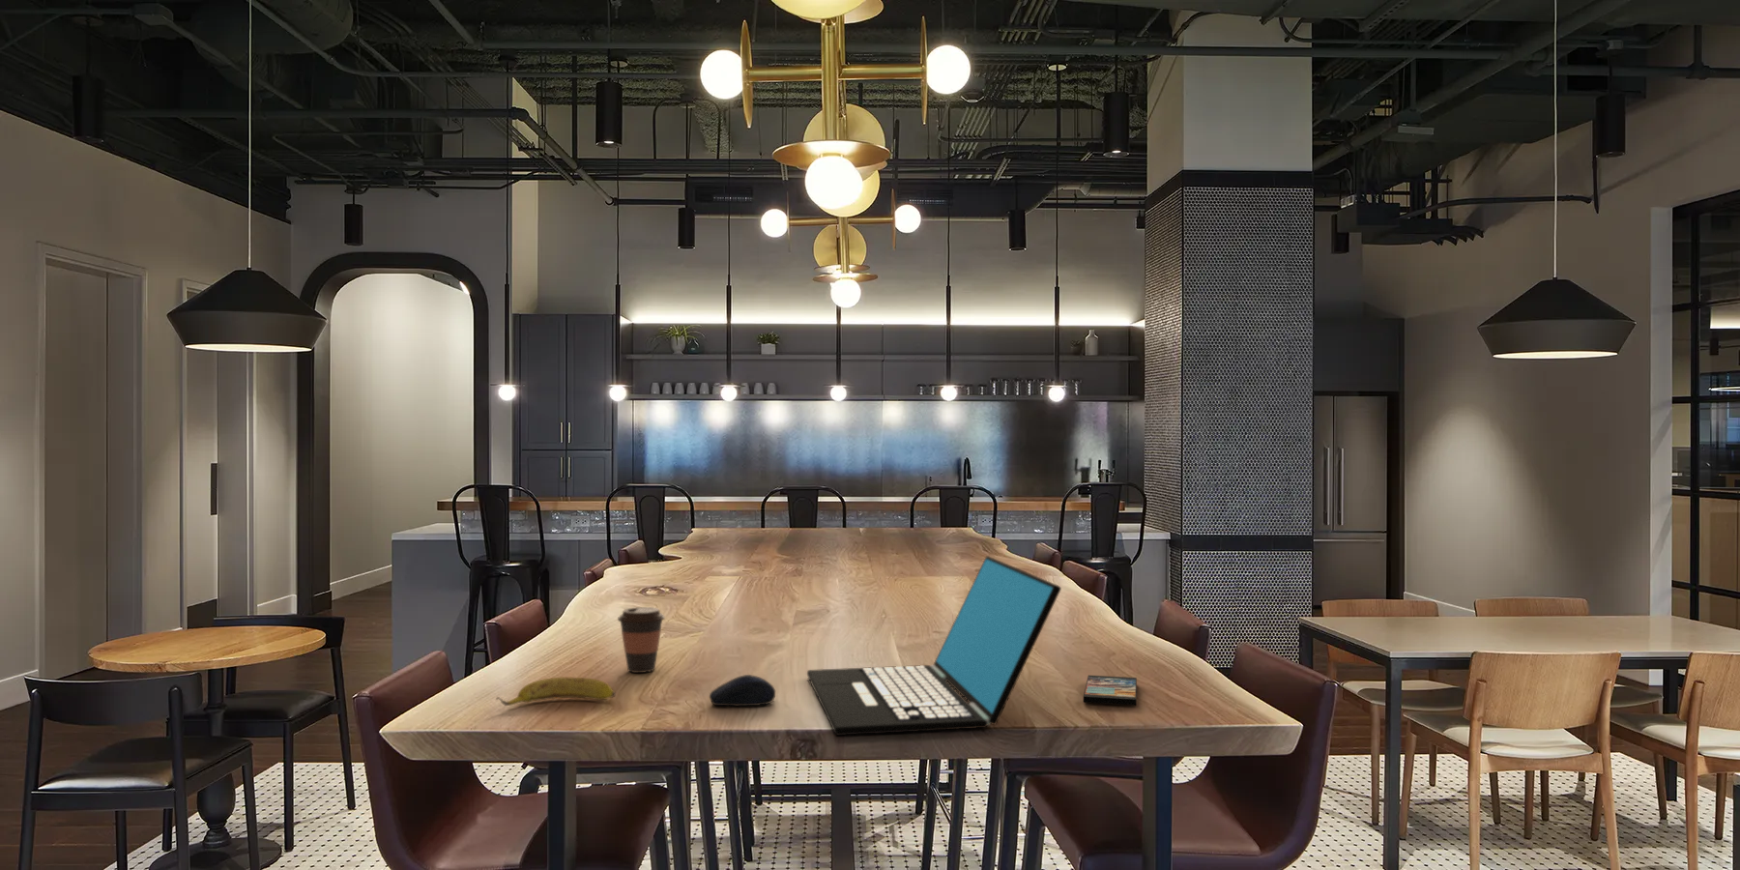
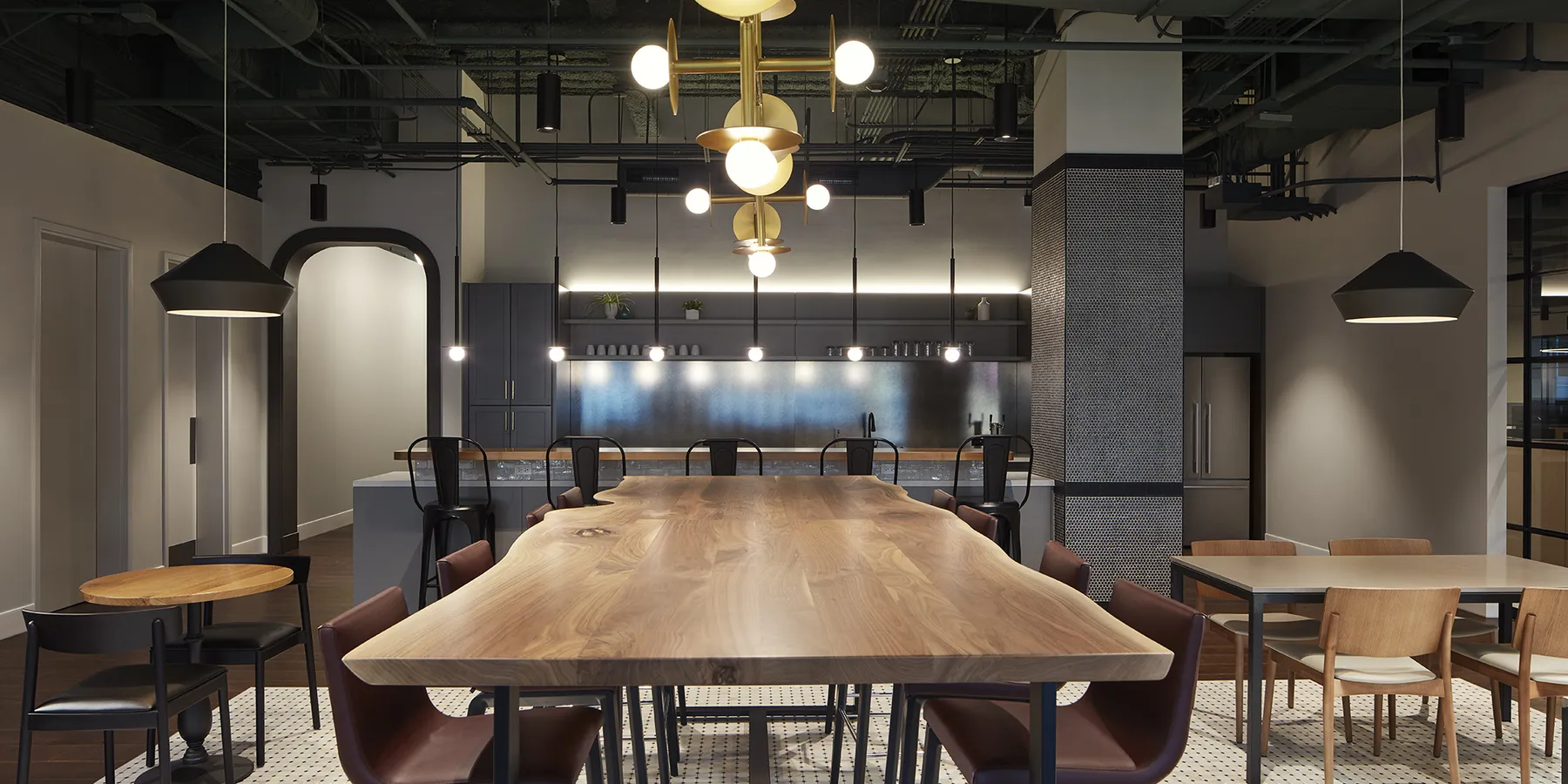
- laptop (942, 645)
- computer mouse (742, 687)
- smartphone (1111, 689)
- coffee cup (641, 639)
- banana (559, 692)
